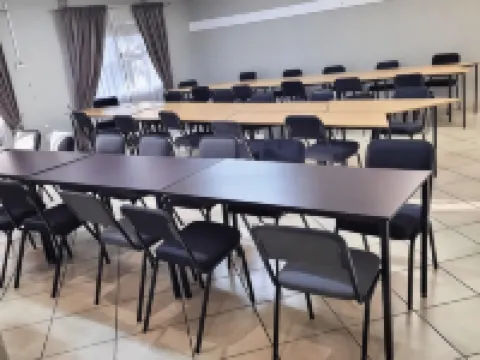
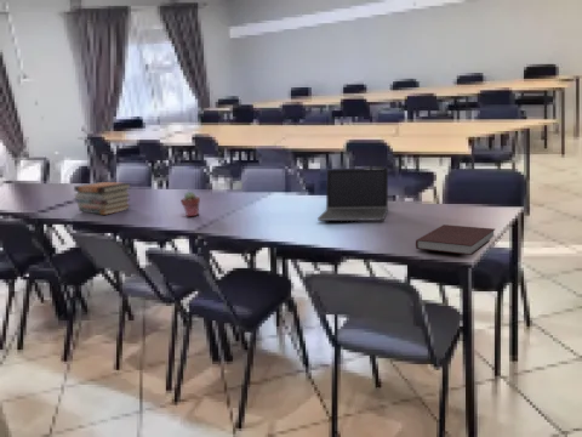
+ potted succulent (190, 203)
+ laptop computer (353, 193)
+ book stack (103, 197)
+ notebook (456, 238)
